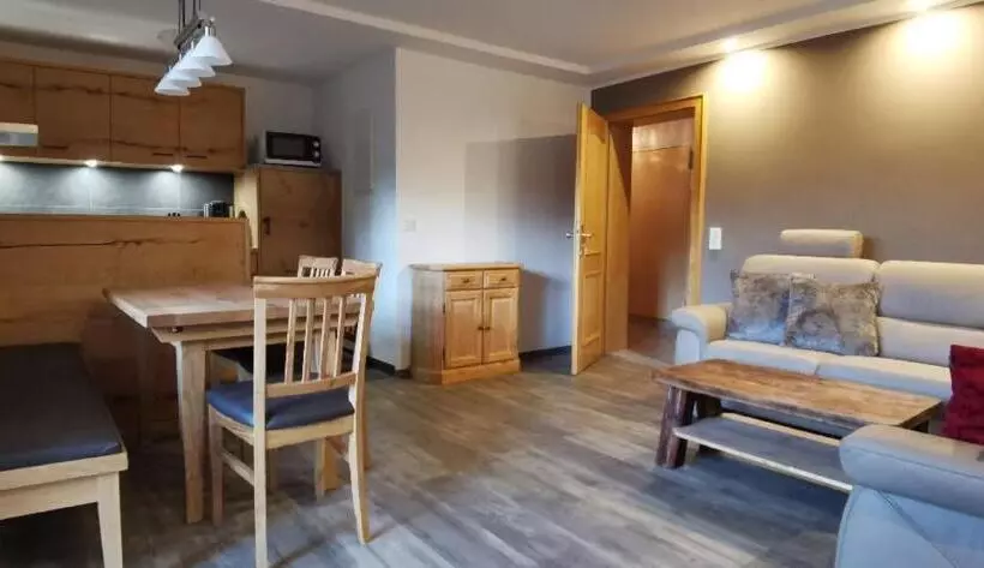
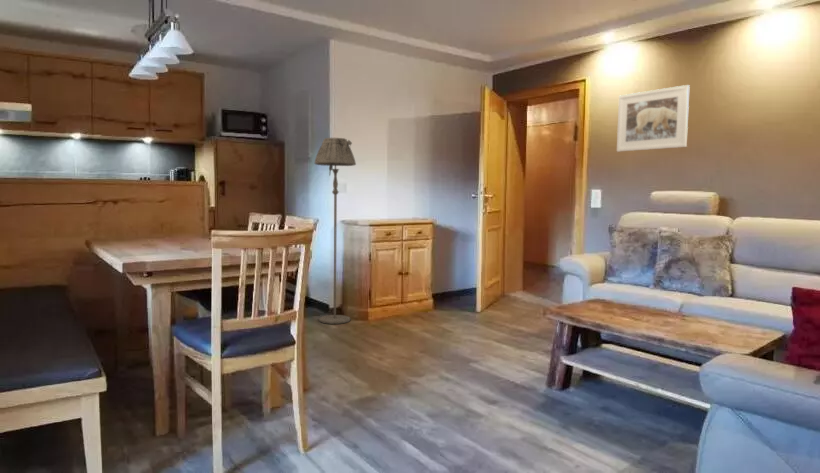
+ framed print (651, 120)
+ floor lamp (334, 230)
